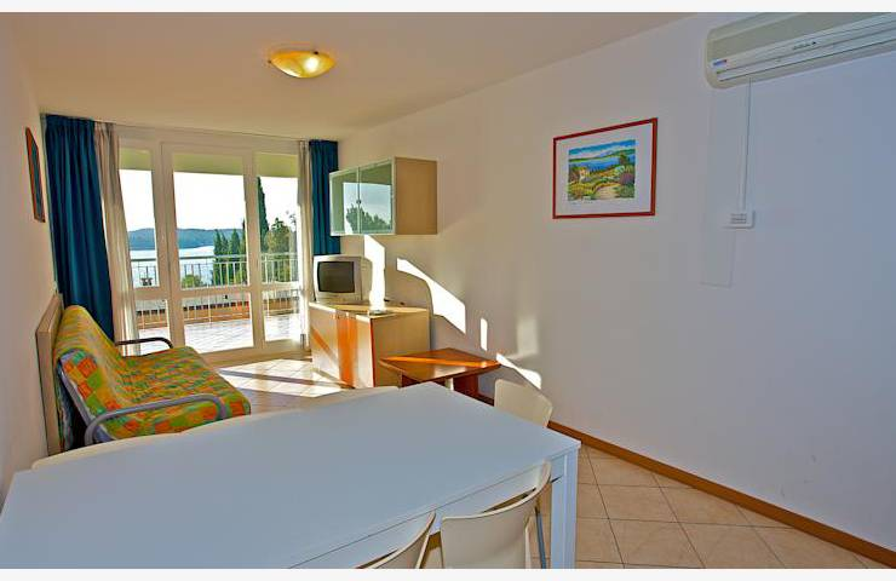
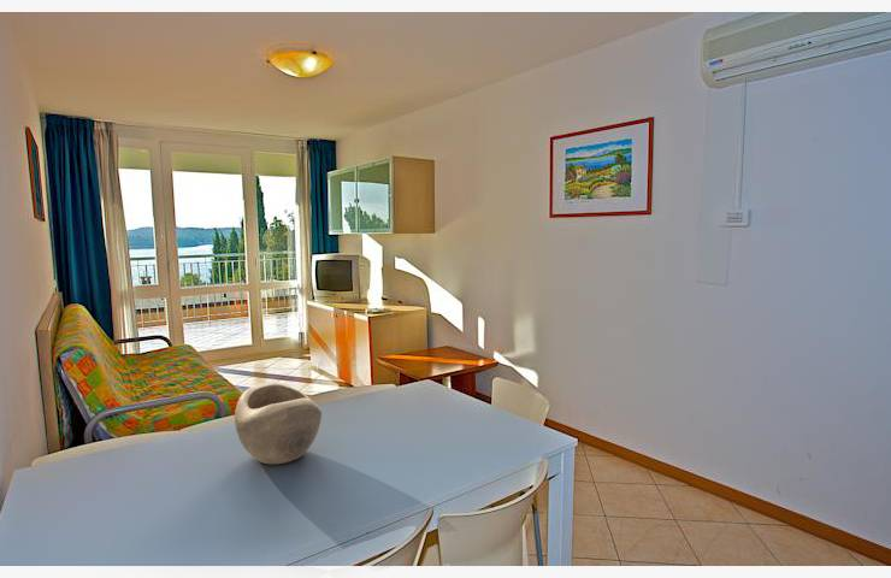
+ decorative bowl (279, 423)
